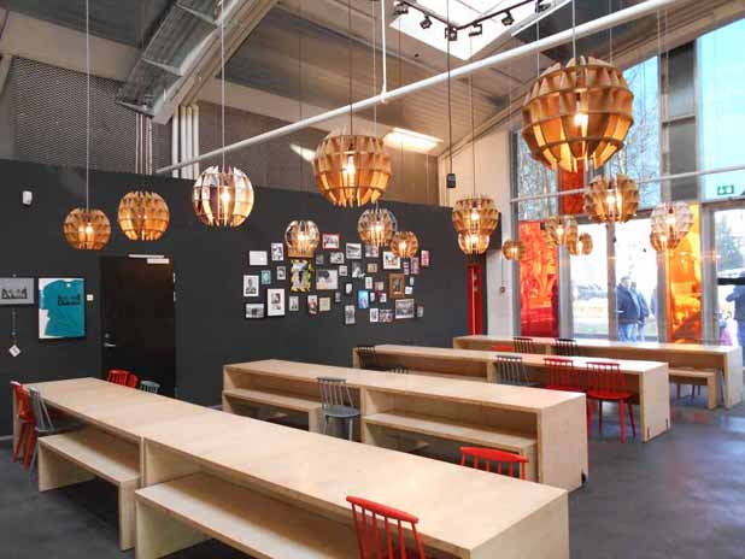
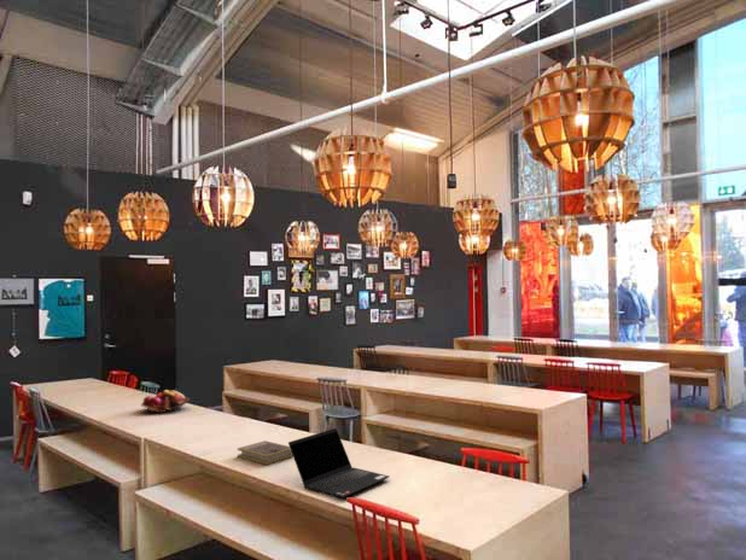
+ book (266, 451)
+ fruit basket (165, 399)
+ laptop computer (339, 460)
